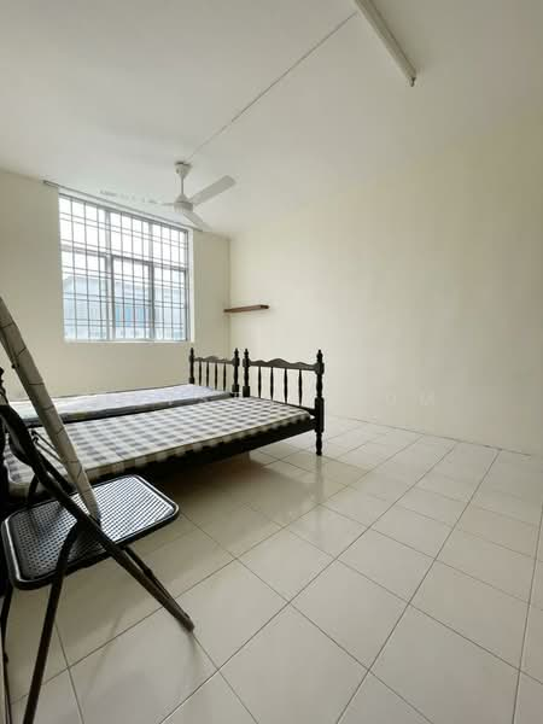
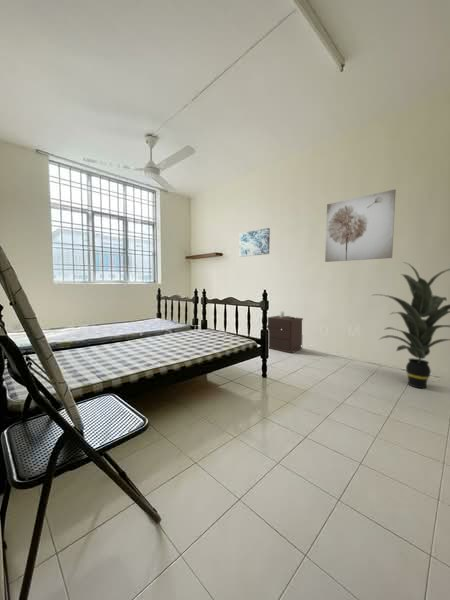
+ nightstand (284, 330)
+ wall art (357, 229)
+ indoor plant (415, 323)
+ wall art (253, 243)
